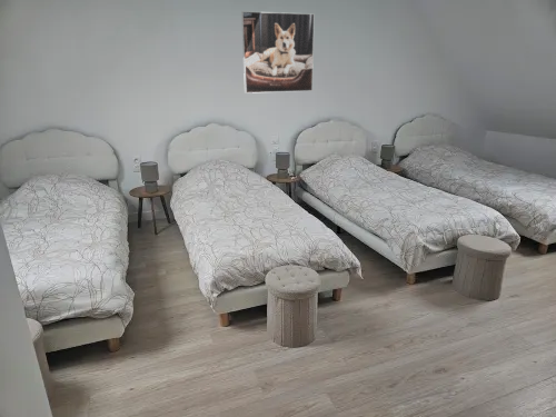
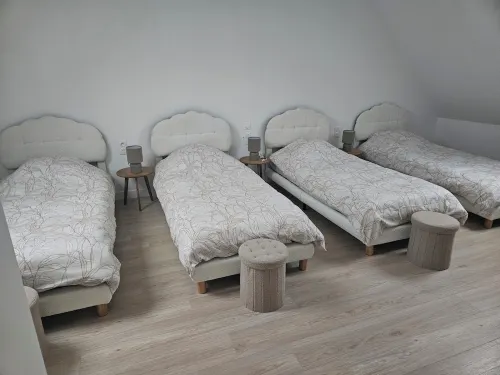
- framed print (279, 53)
